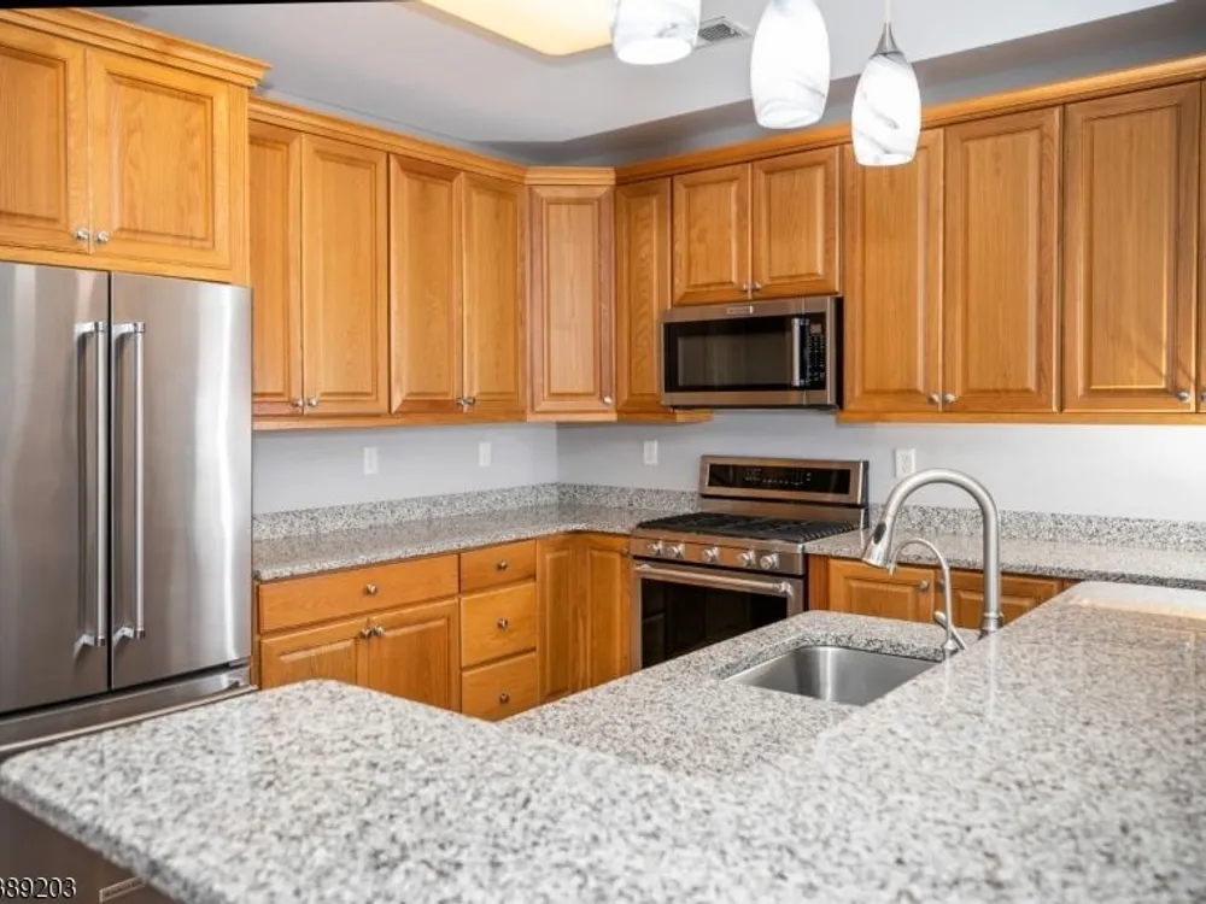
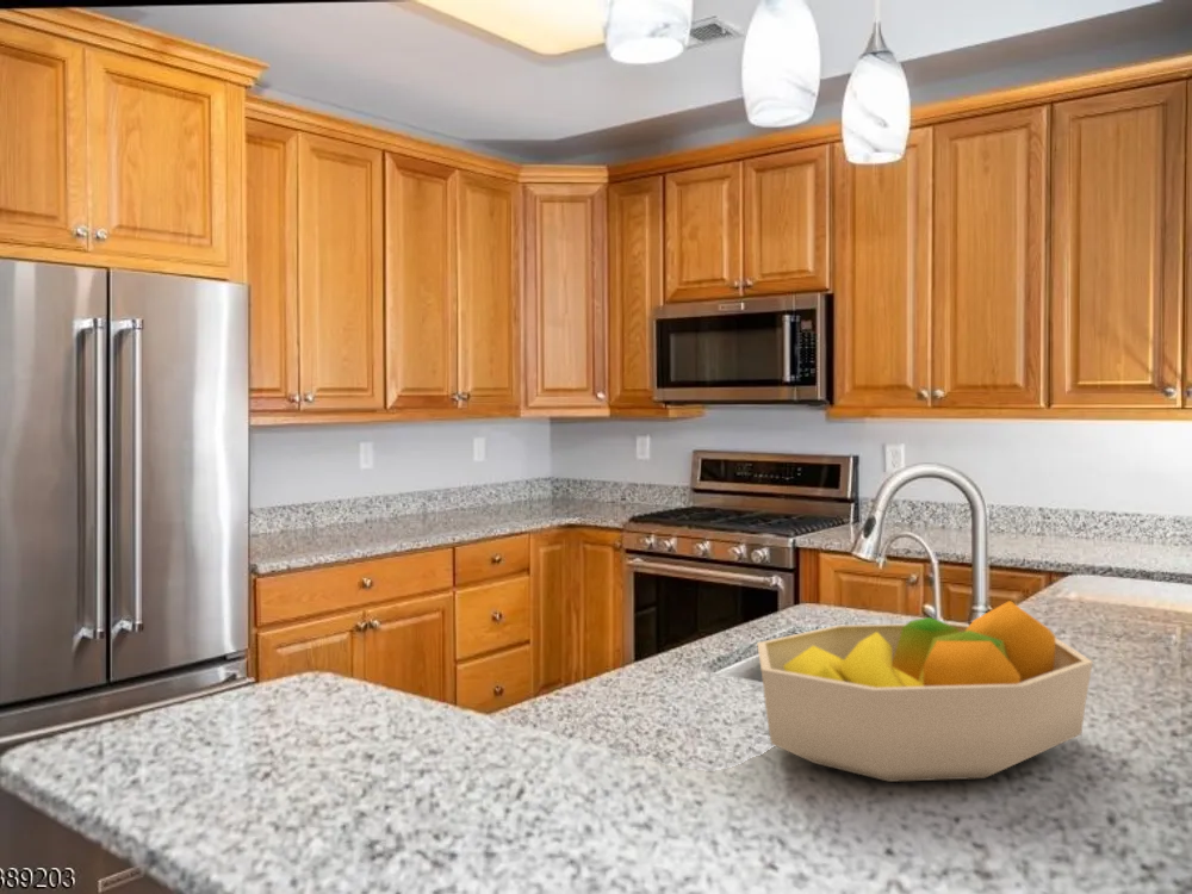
+ fruit bowl (917, 677)
